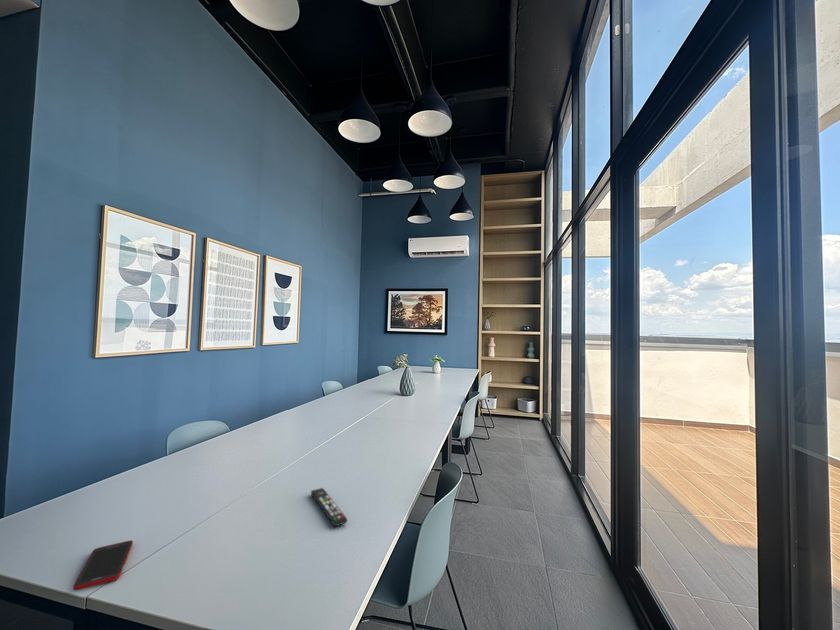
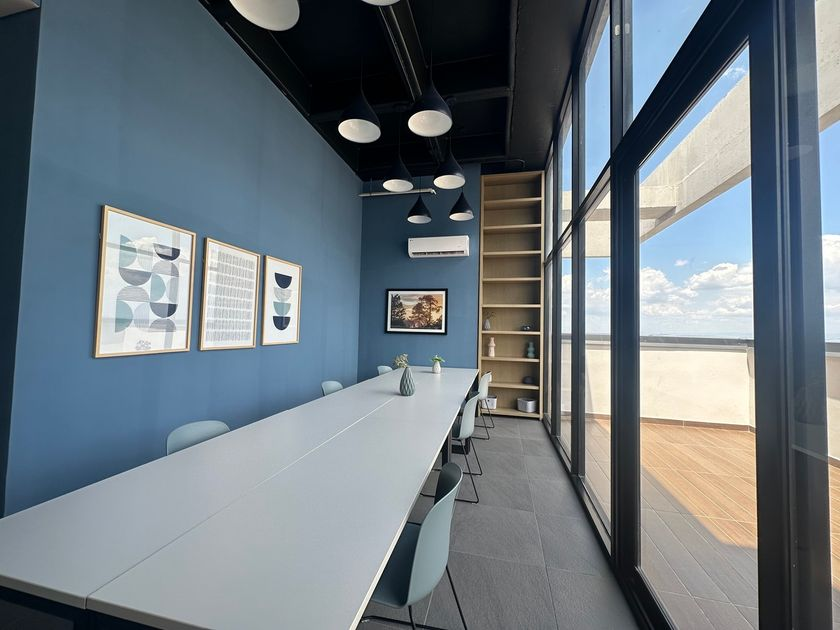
- cell phone (105, 563)
- remote control (327, 505)
